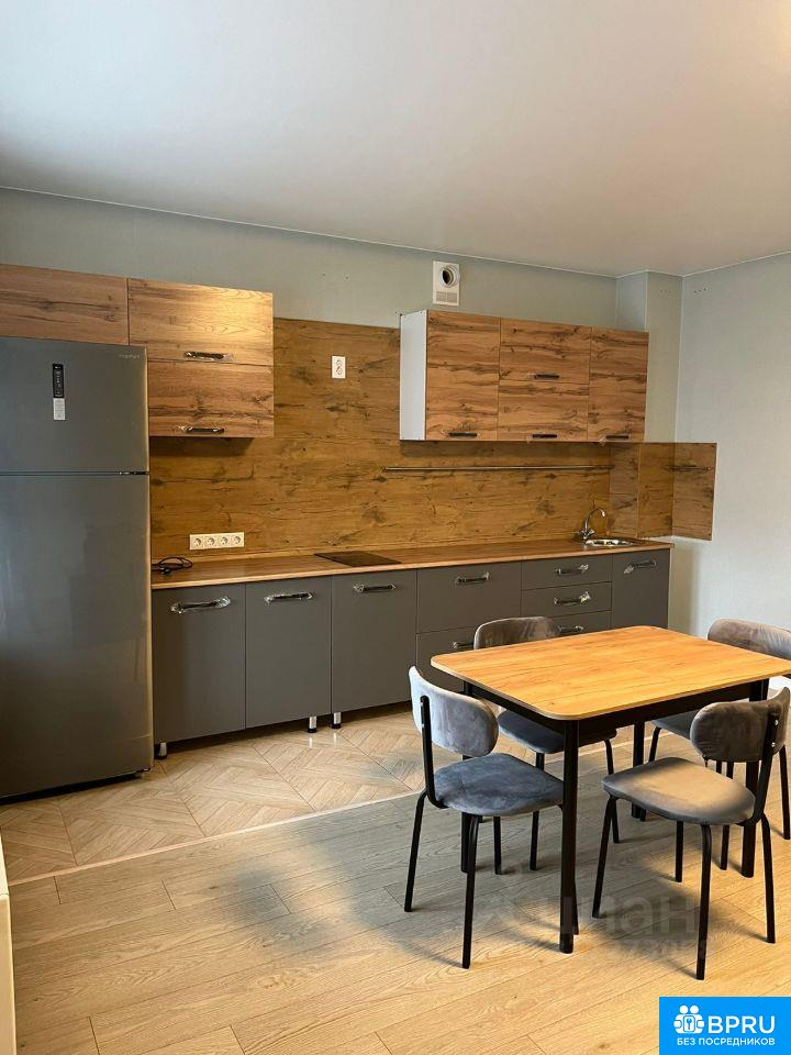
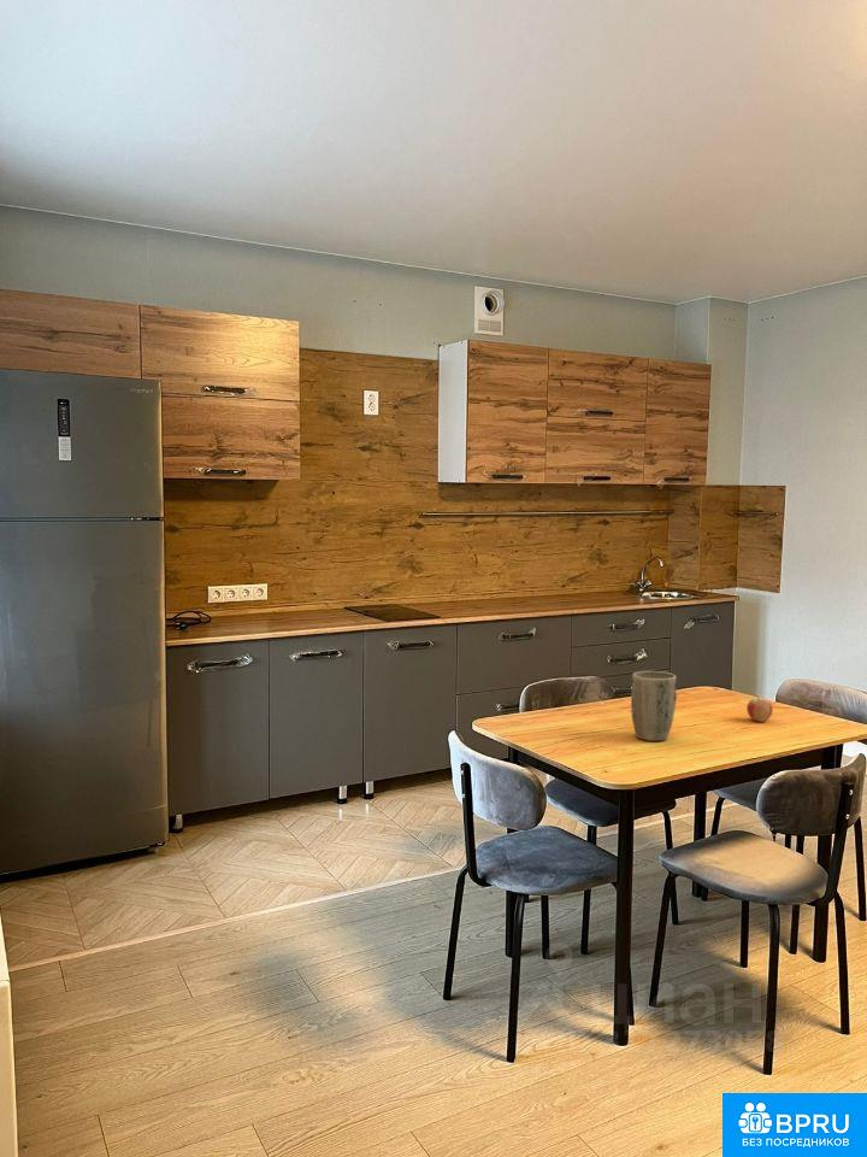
+ plant pot (653, 705)
+ fruit (760, 709)
